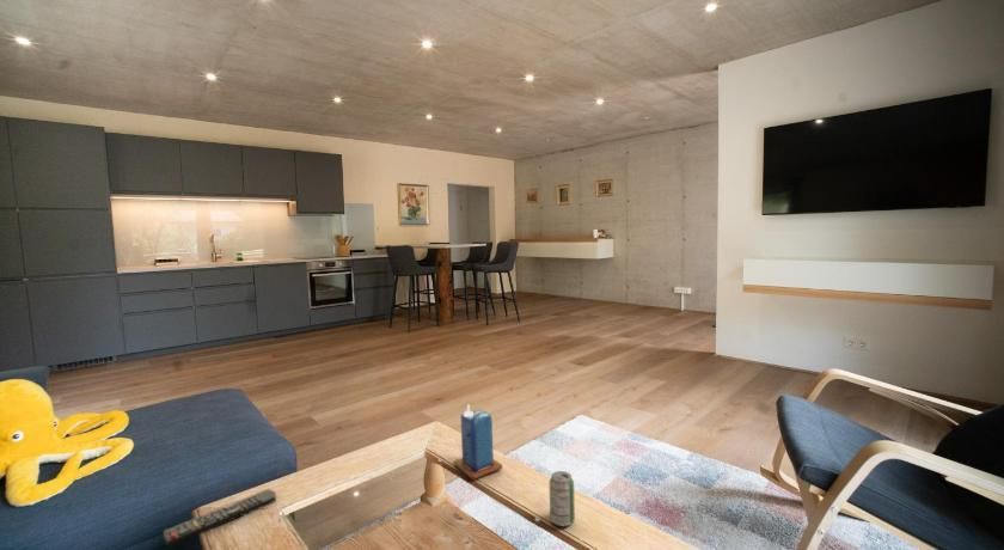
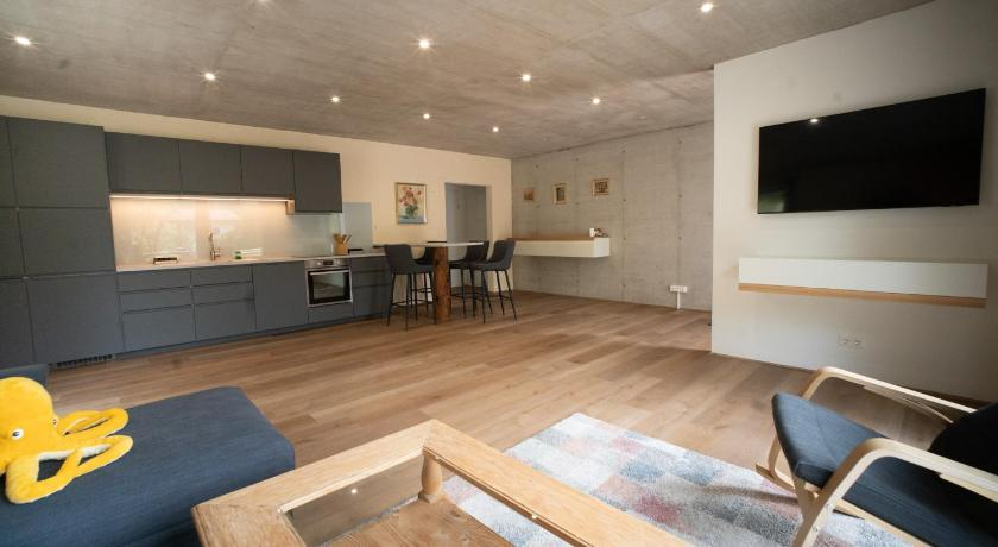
- candle (476, 436)
- beverage can (562, 497)
- remote control (224, 514)
